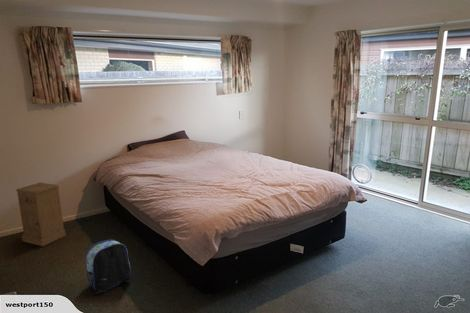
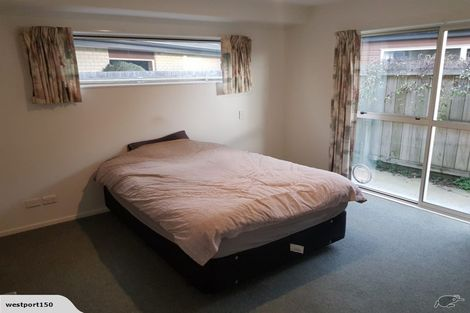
- nightstand (40, 213)
- backpack (106, 262)
